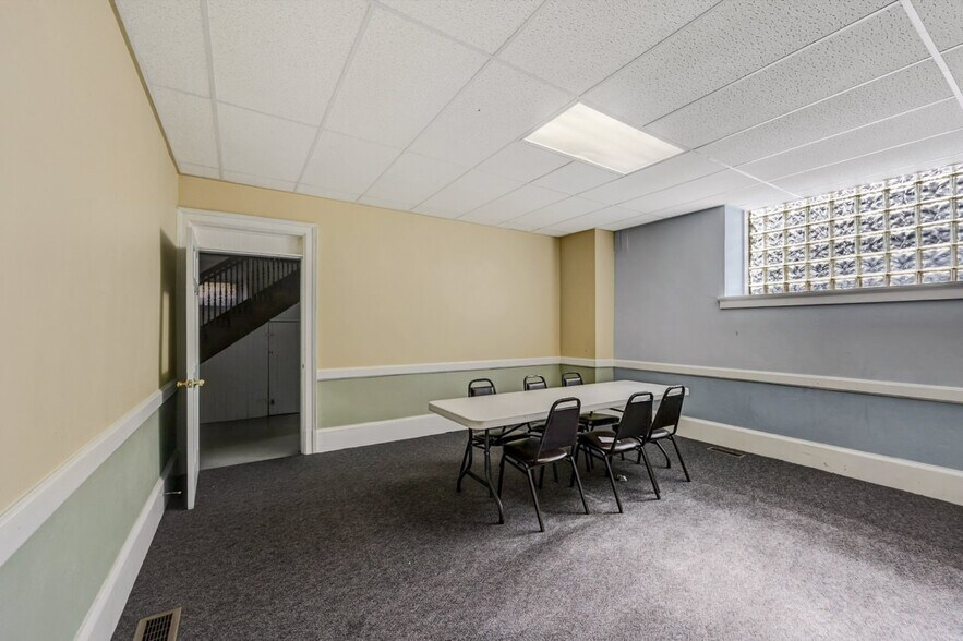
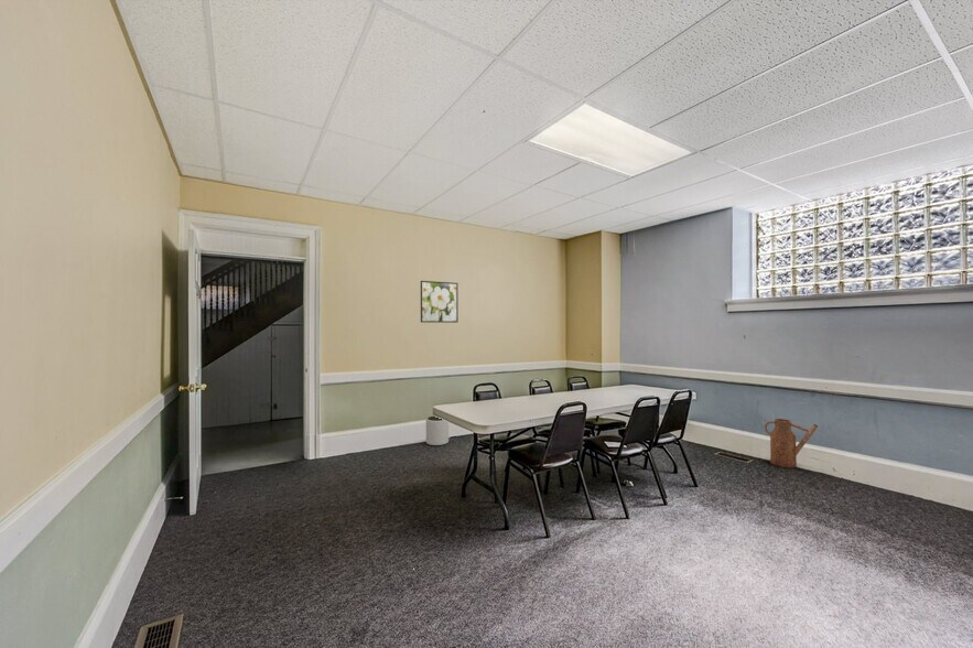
+ plant pot (436, 430)
+ watering can (789, 443)
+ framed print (440, 302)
